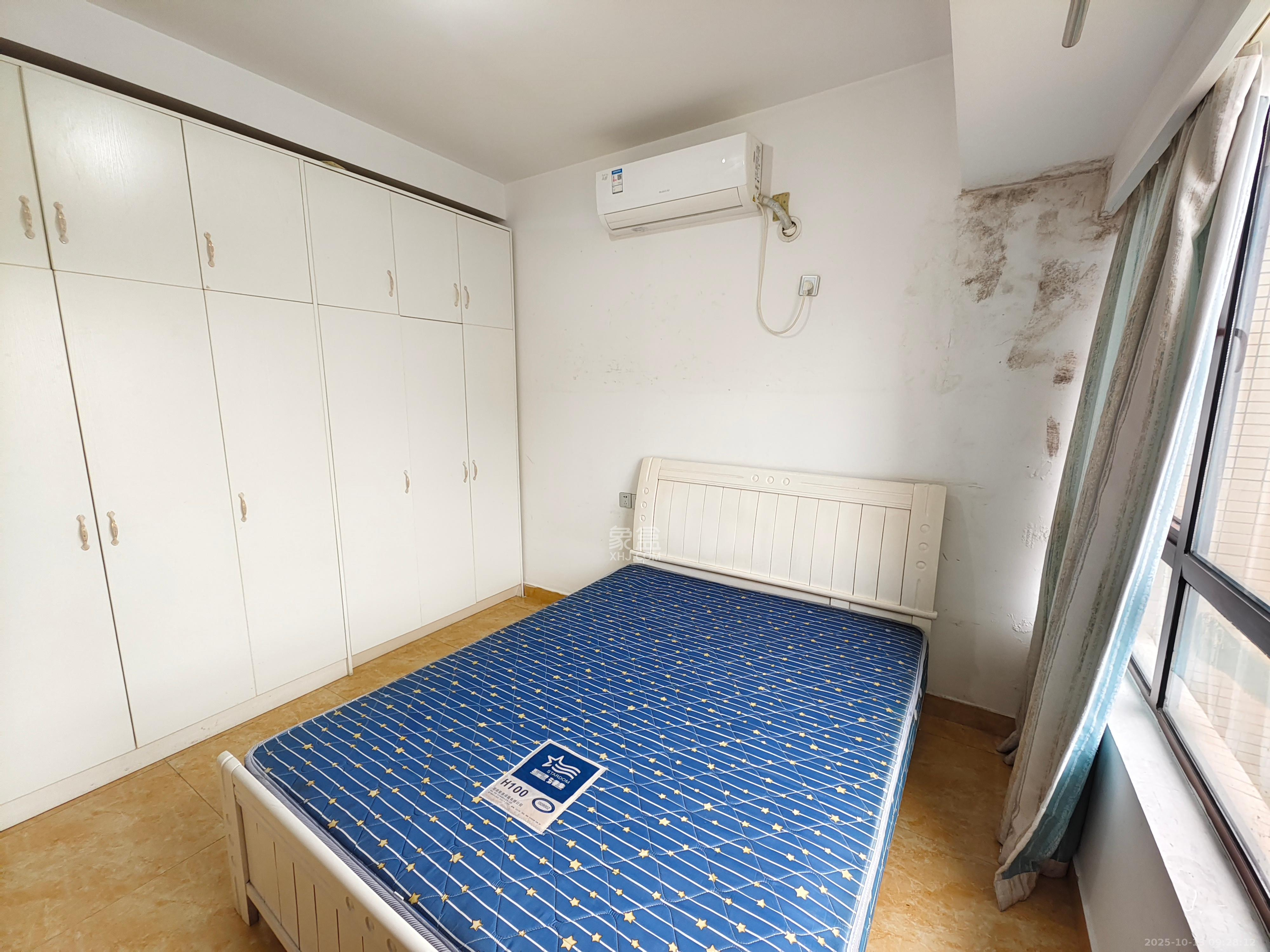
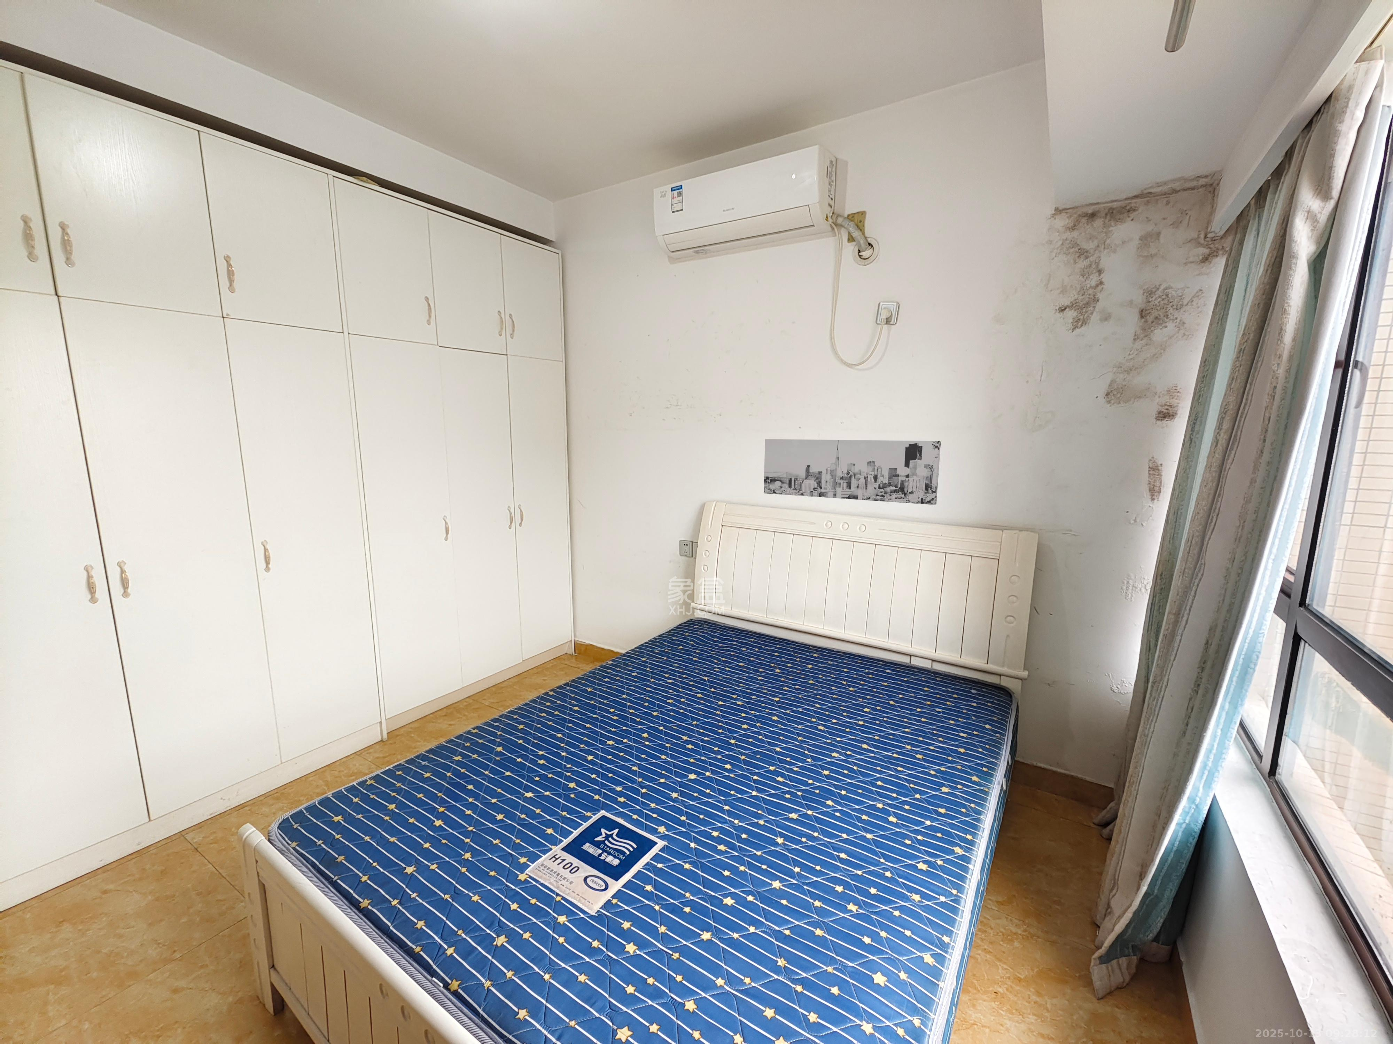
+ wall art (845, 469)
